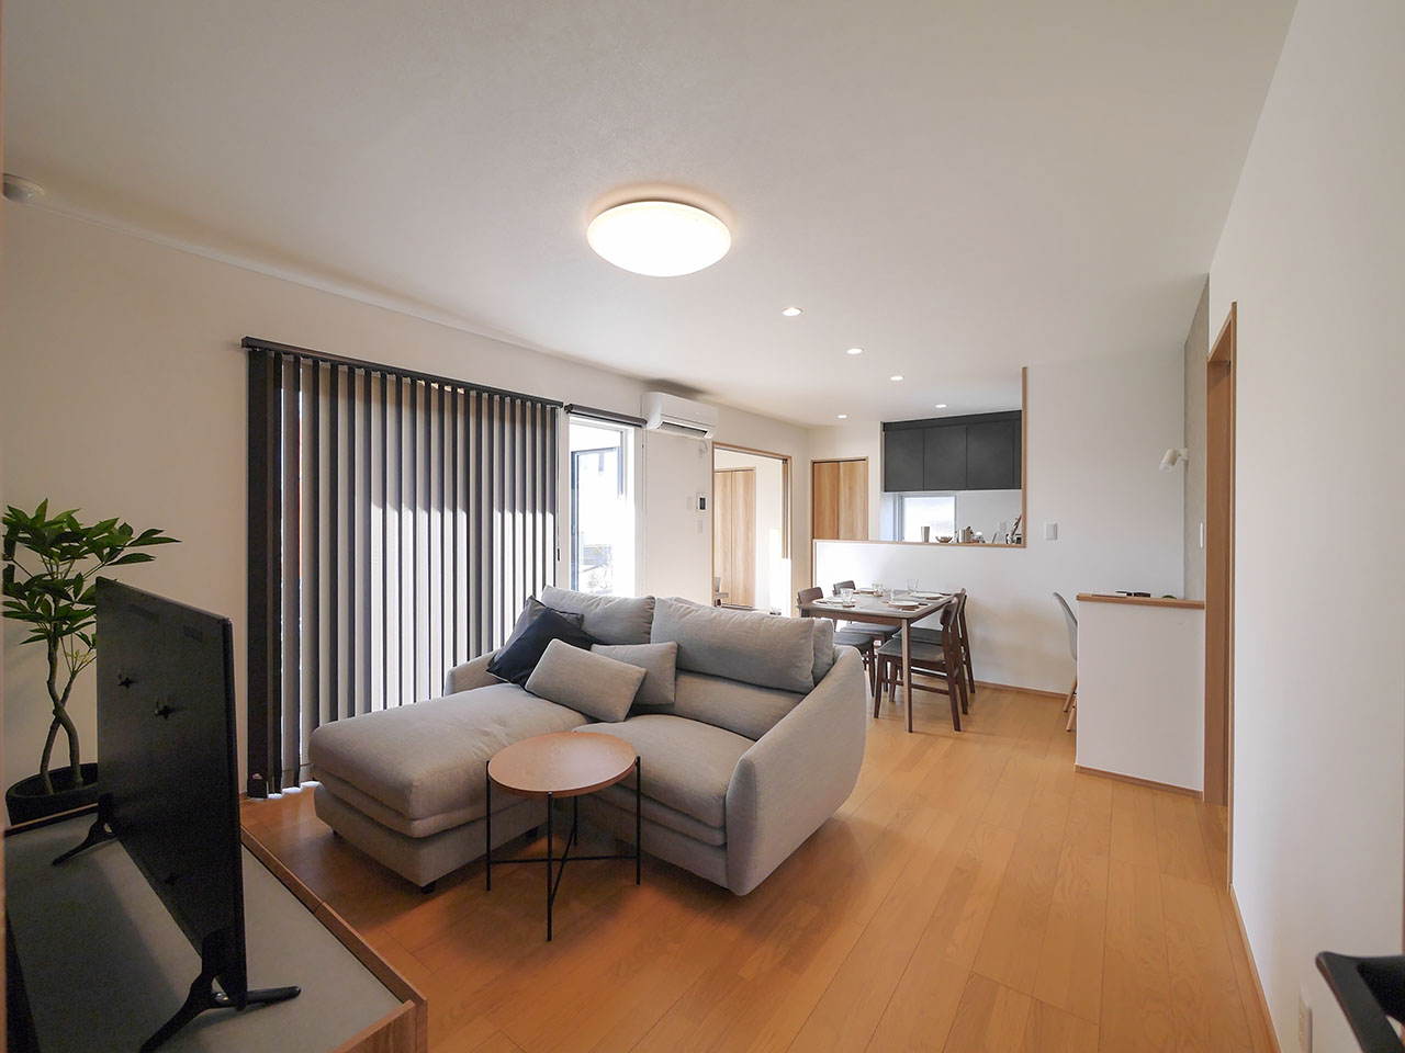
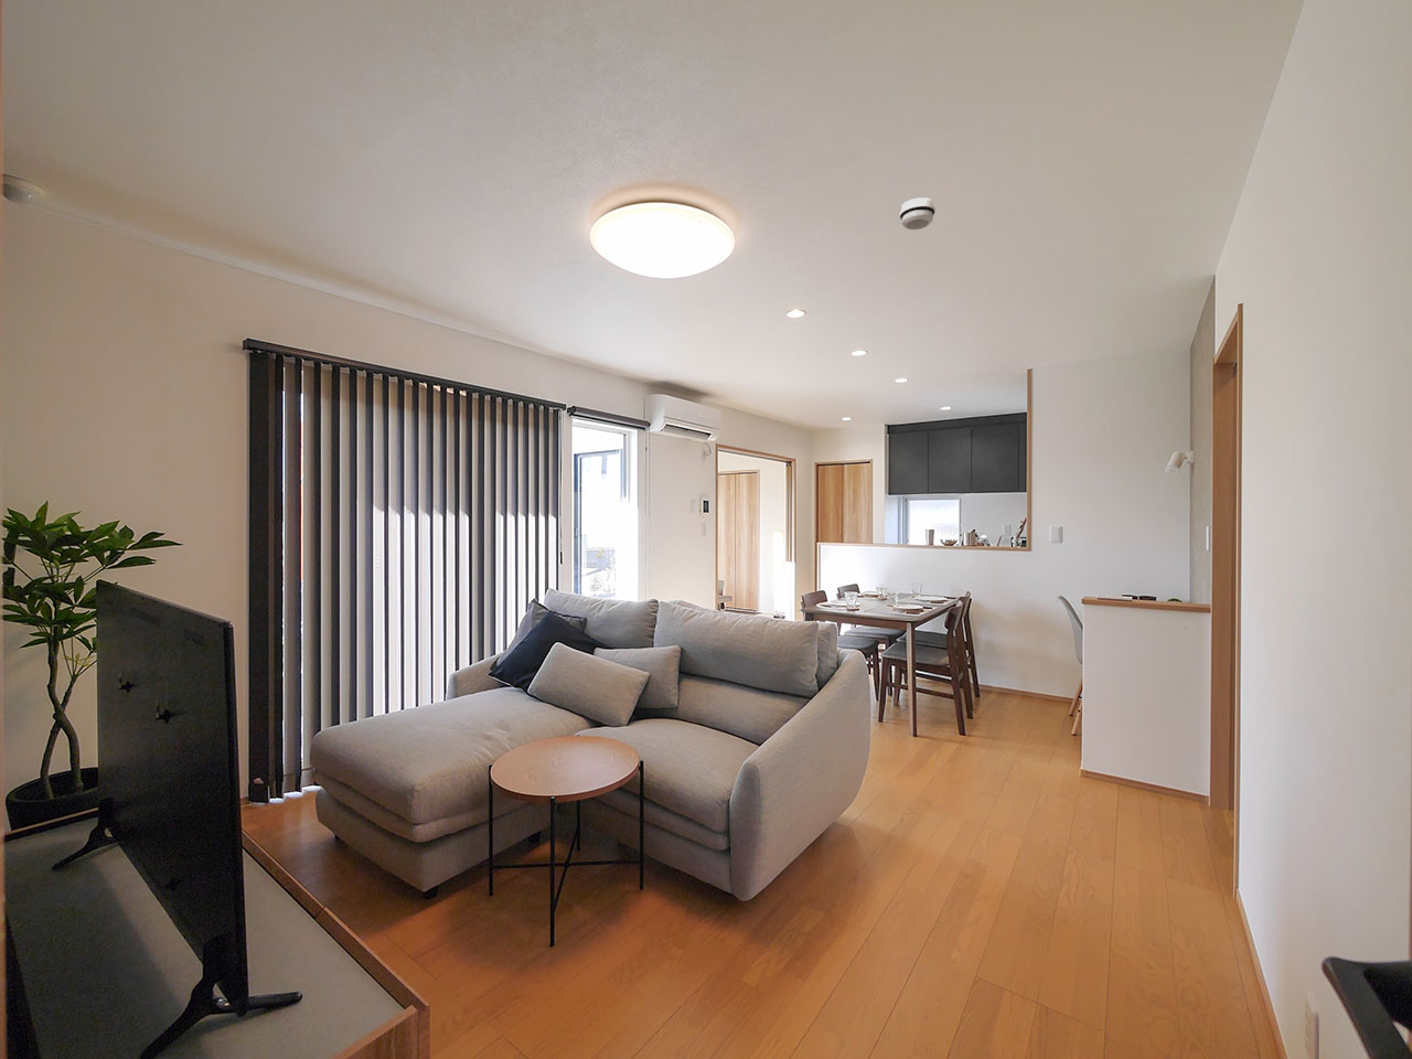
+ smoke detector (917, 214)
